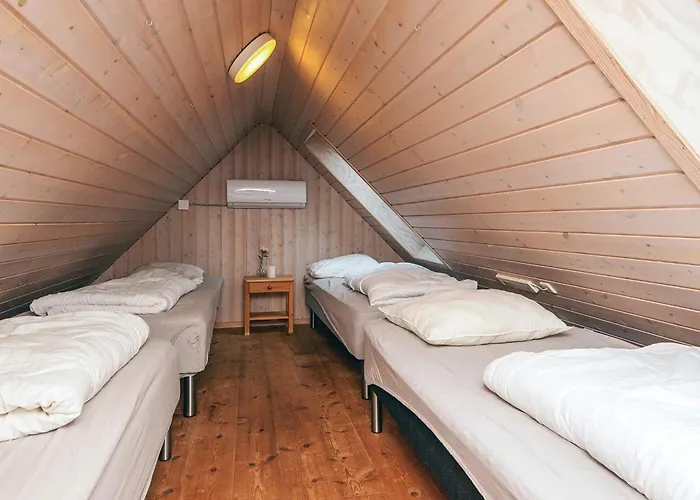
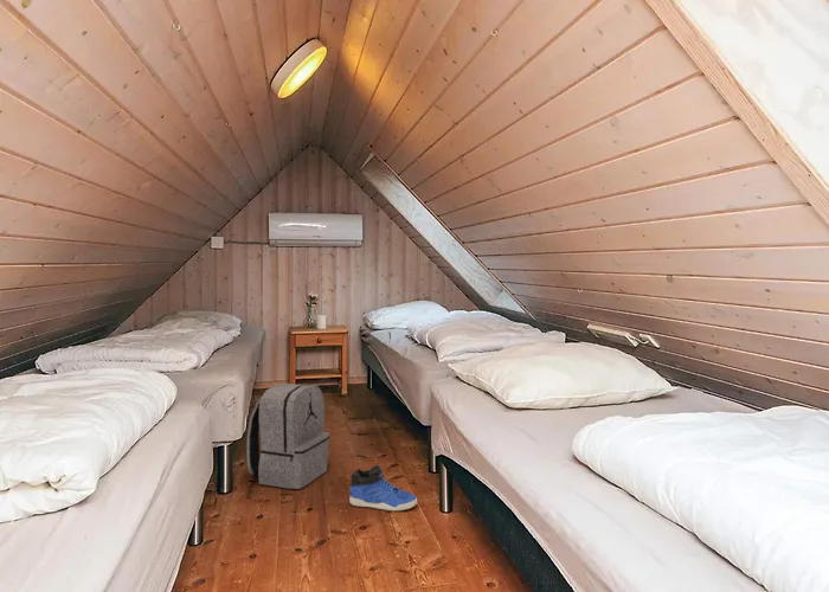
+ sneaker (383, 485)
+ backpack (287, 430)
